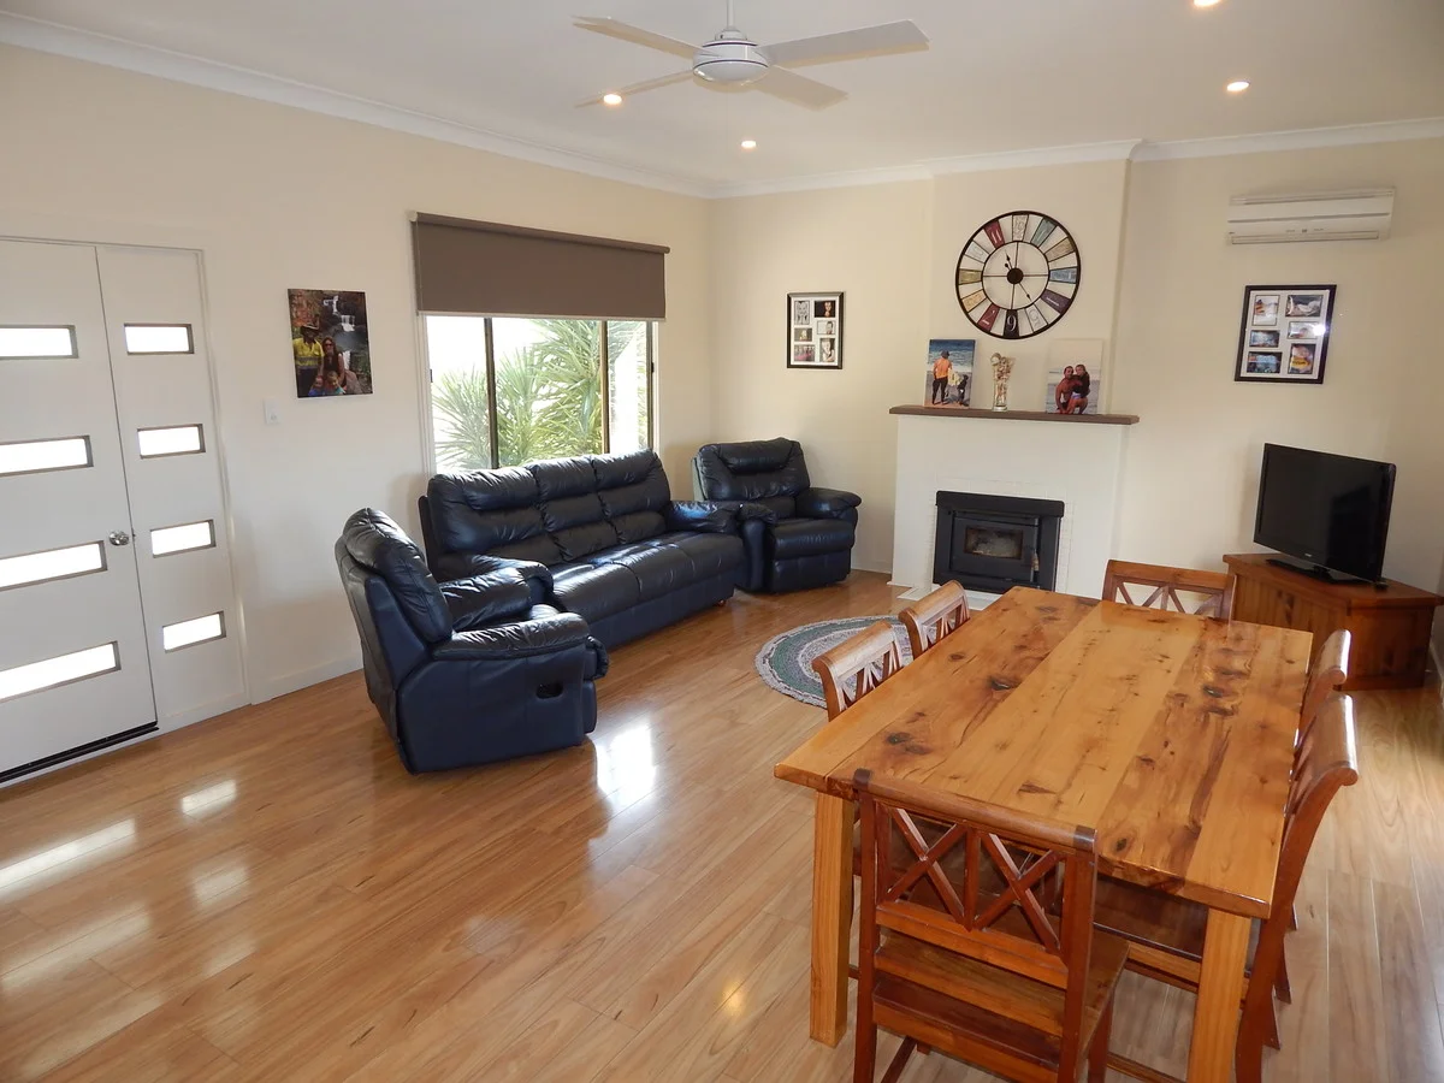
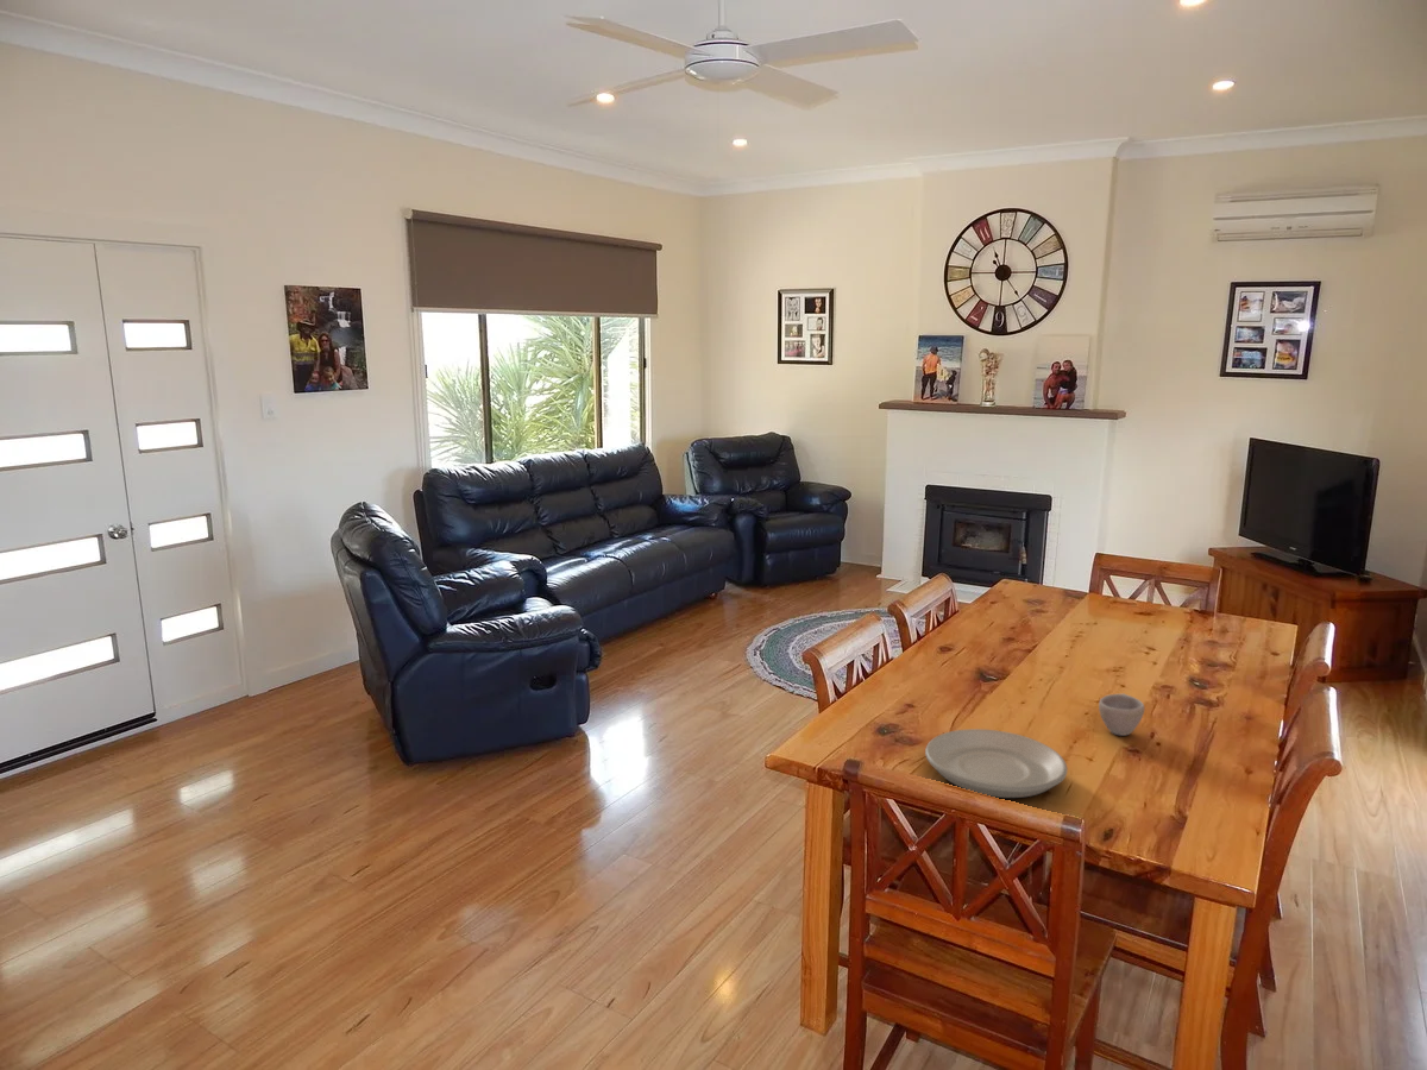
+ plate (994, 766)
+ cup (1119, 713)
